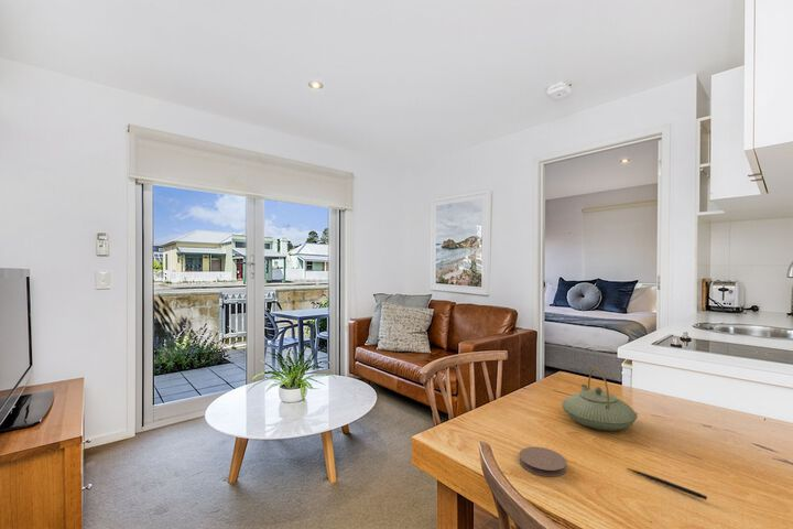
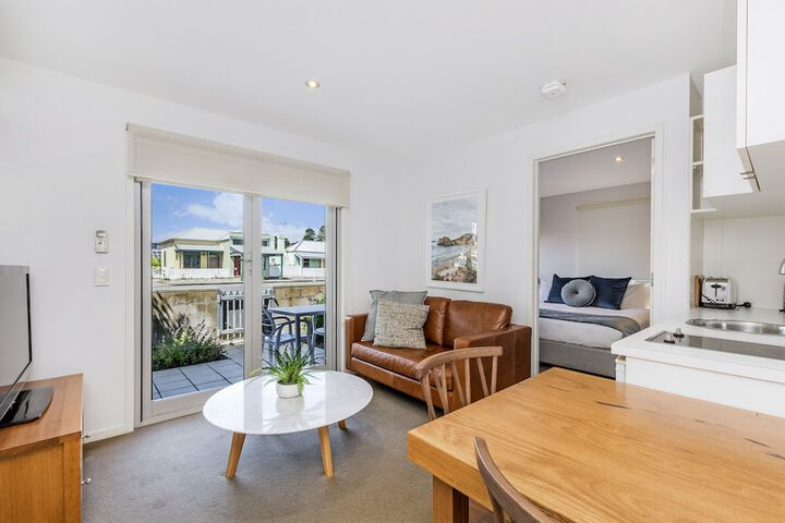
- coaster (542, 461)
- pen (663, 481)
- teapot (596, 393)
